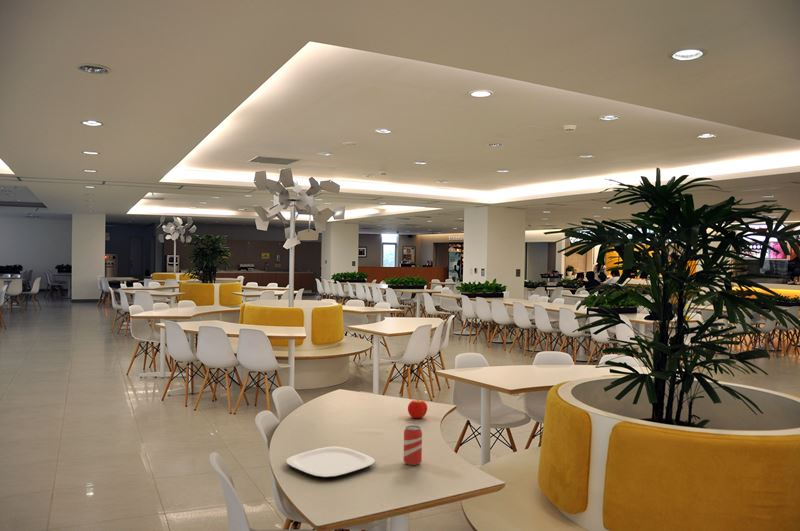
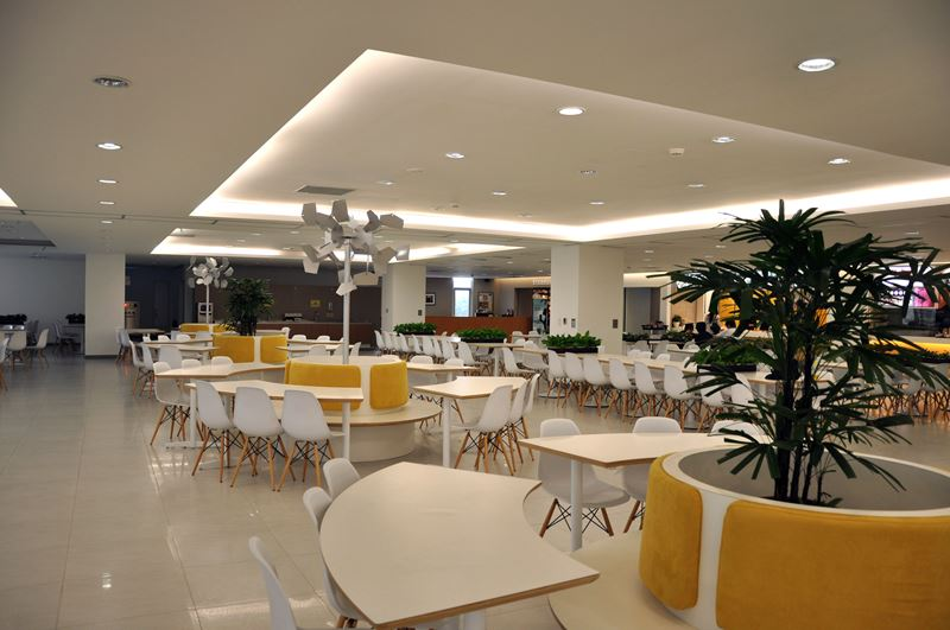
- plate (330, 462)
- beverage can (412, 445)
- fruit (417, 407)
